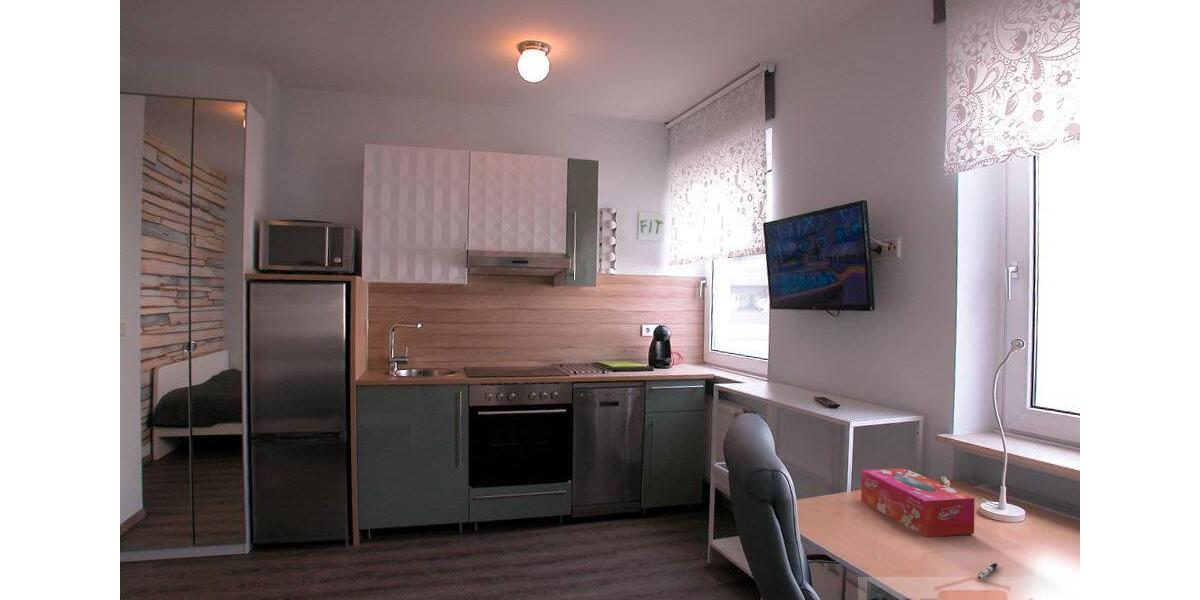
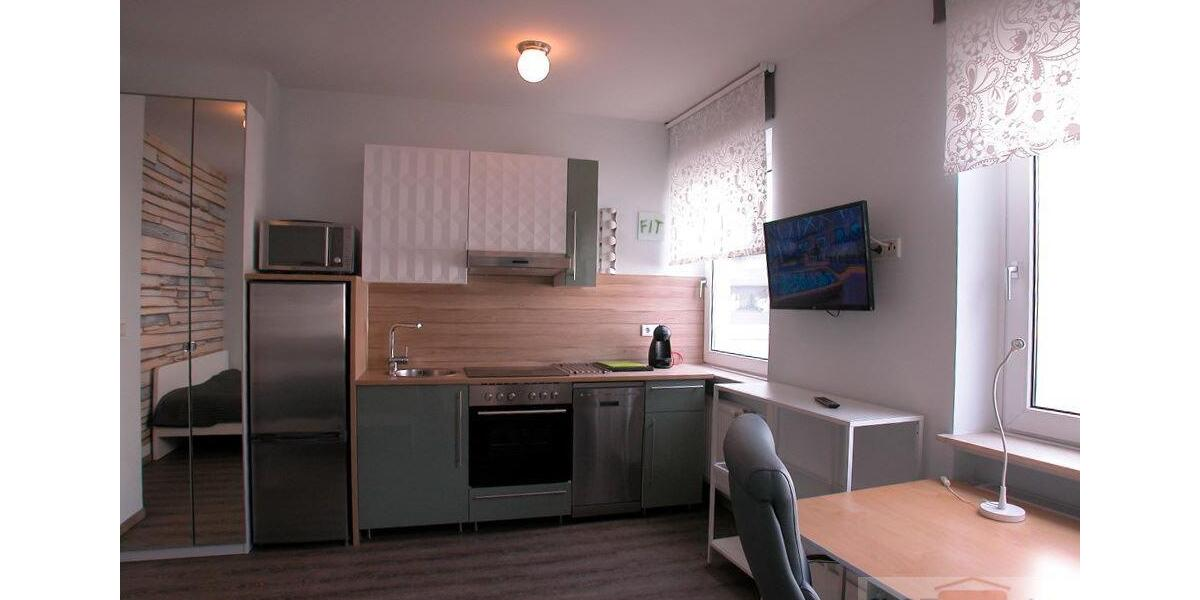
- tissue box (913, 499)
- pen (988, 569)
